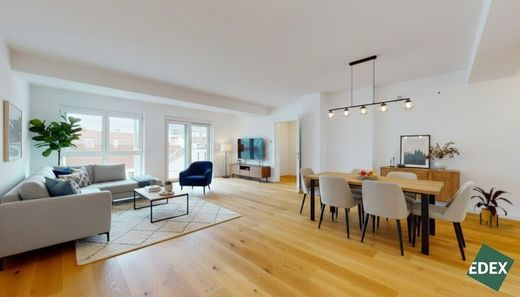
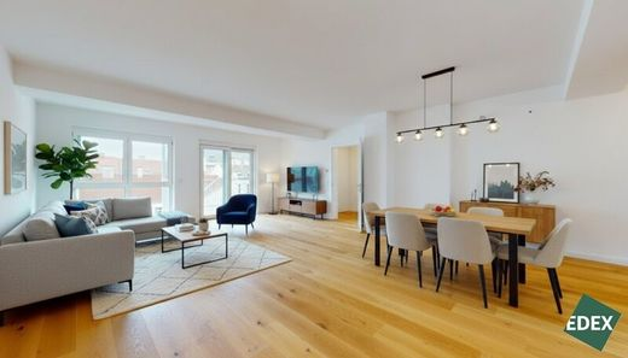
- house plant (486, 206)
